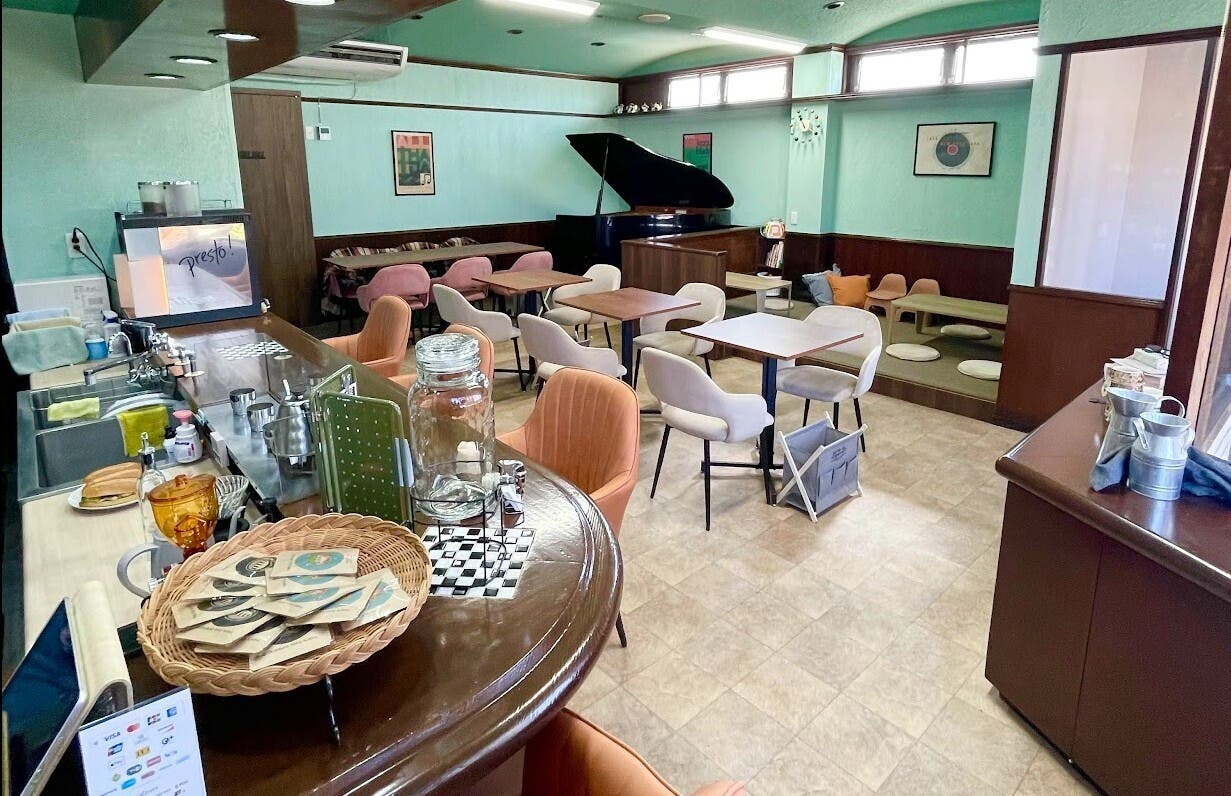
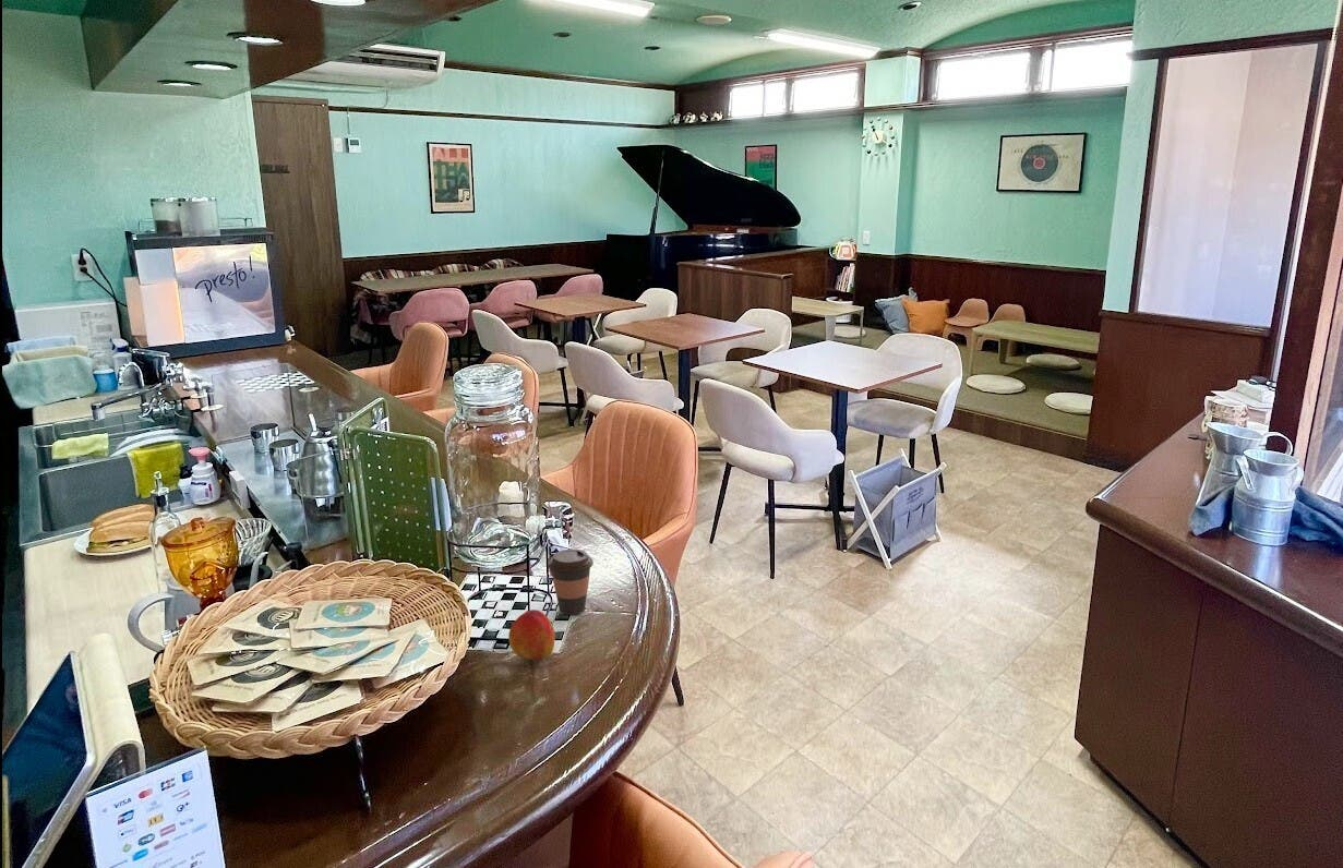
+ coffee cup (571, 582)
+ peach (531, 635)
